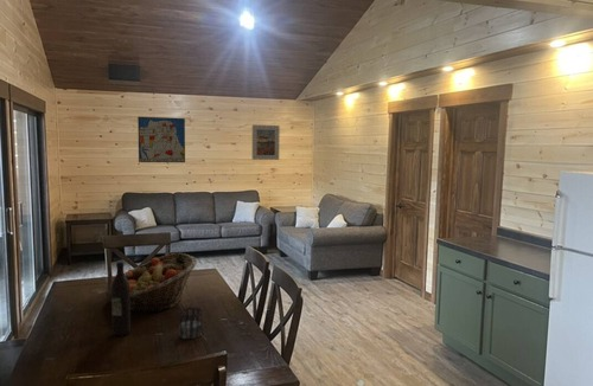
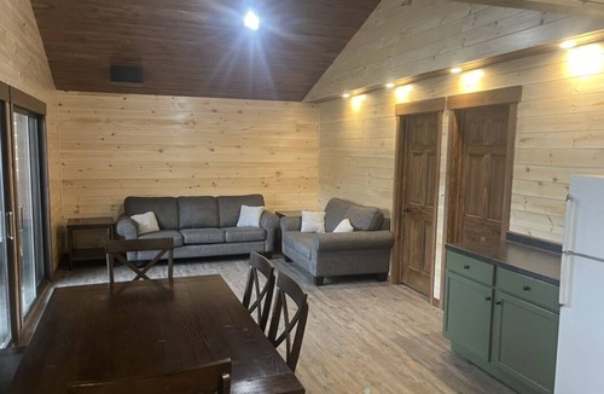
- wine bottle (120, 297)
- wall art (161, 140)
- fruit basket (155, 279)
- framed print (266, 142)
- cup (190, 322)
